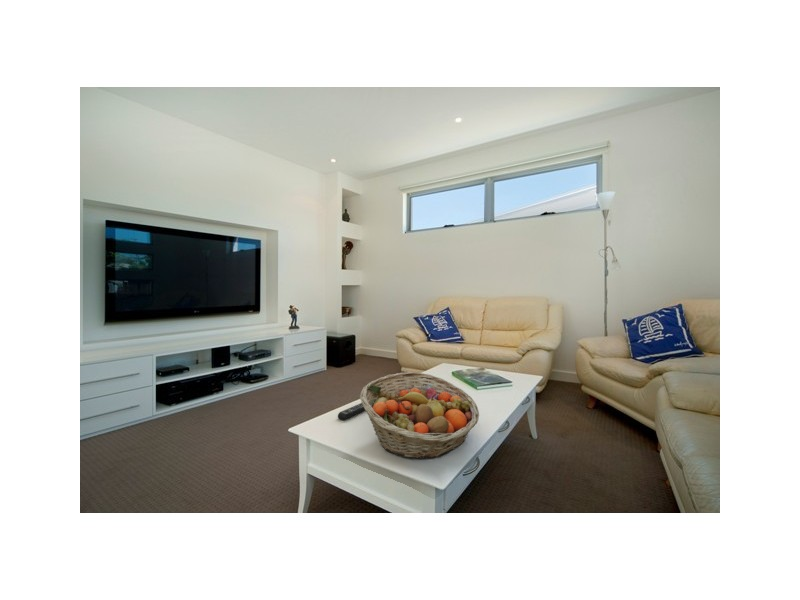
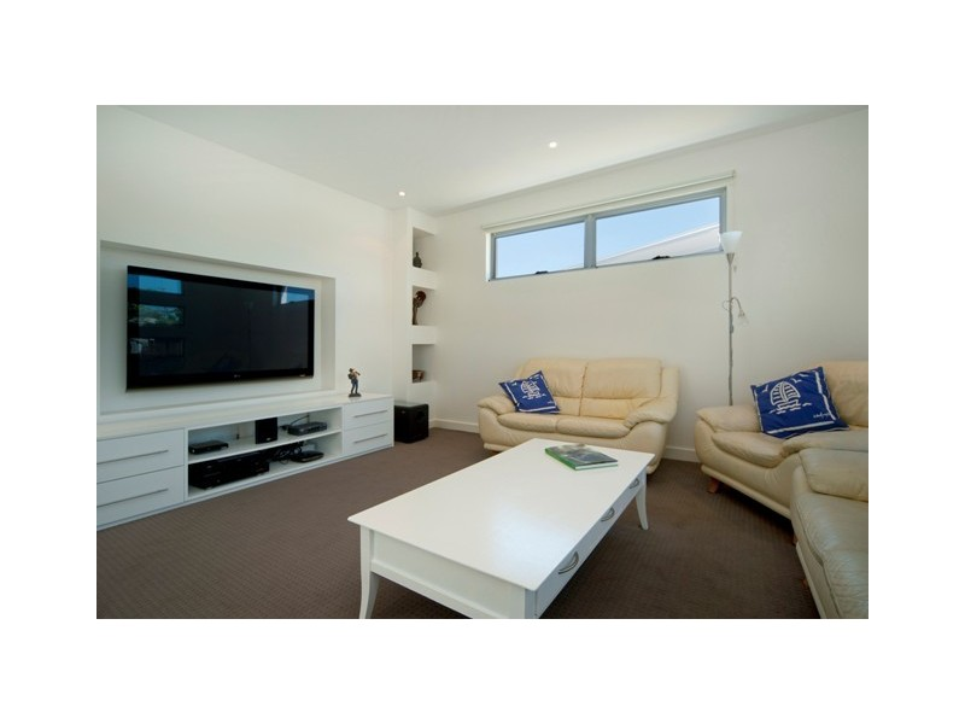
- remote control (357, 409)
- fruit basket (420, 410)
